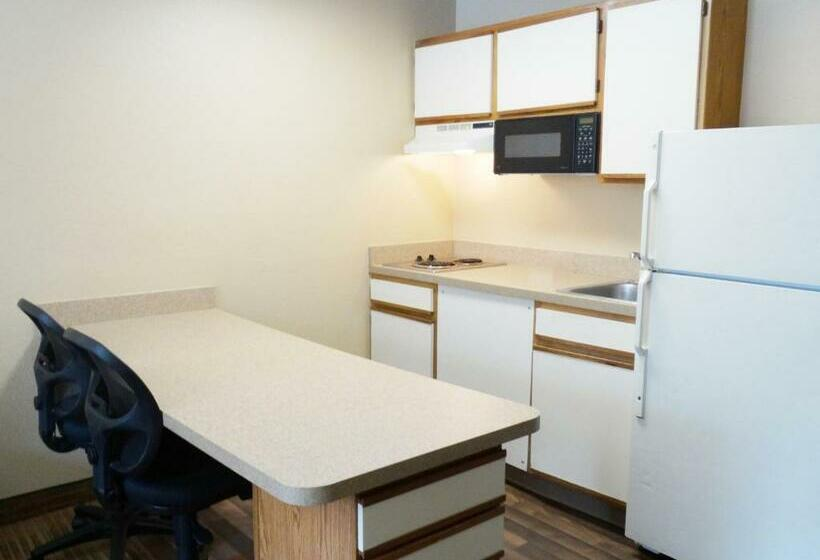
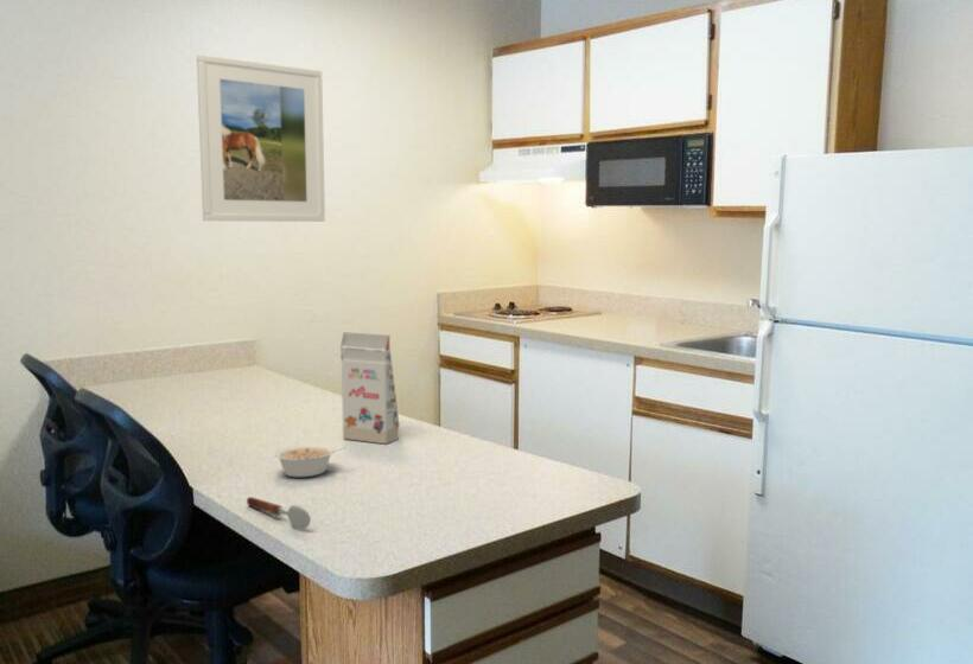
+ gift box (369, 385)
+ soupspoon (276, 506)
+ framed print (263, 142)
+ legume (307, 459)
